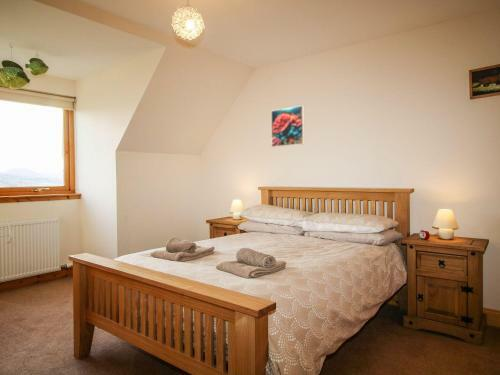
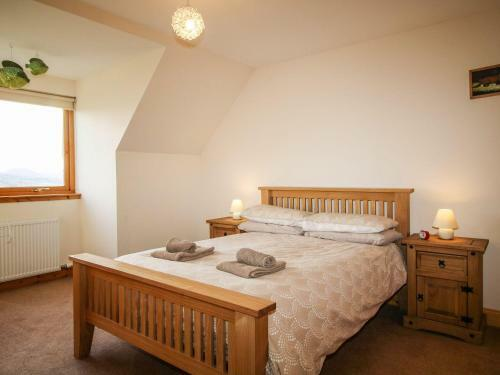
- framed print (287, 127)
